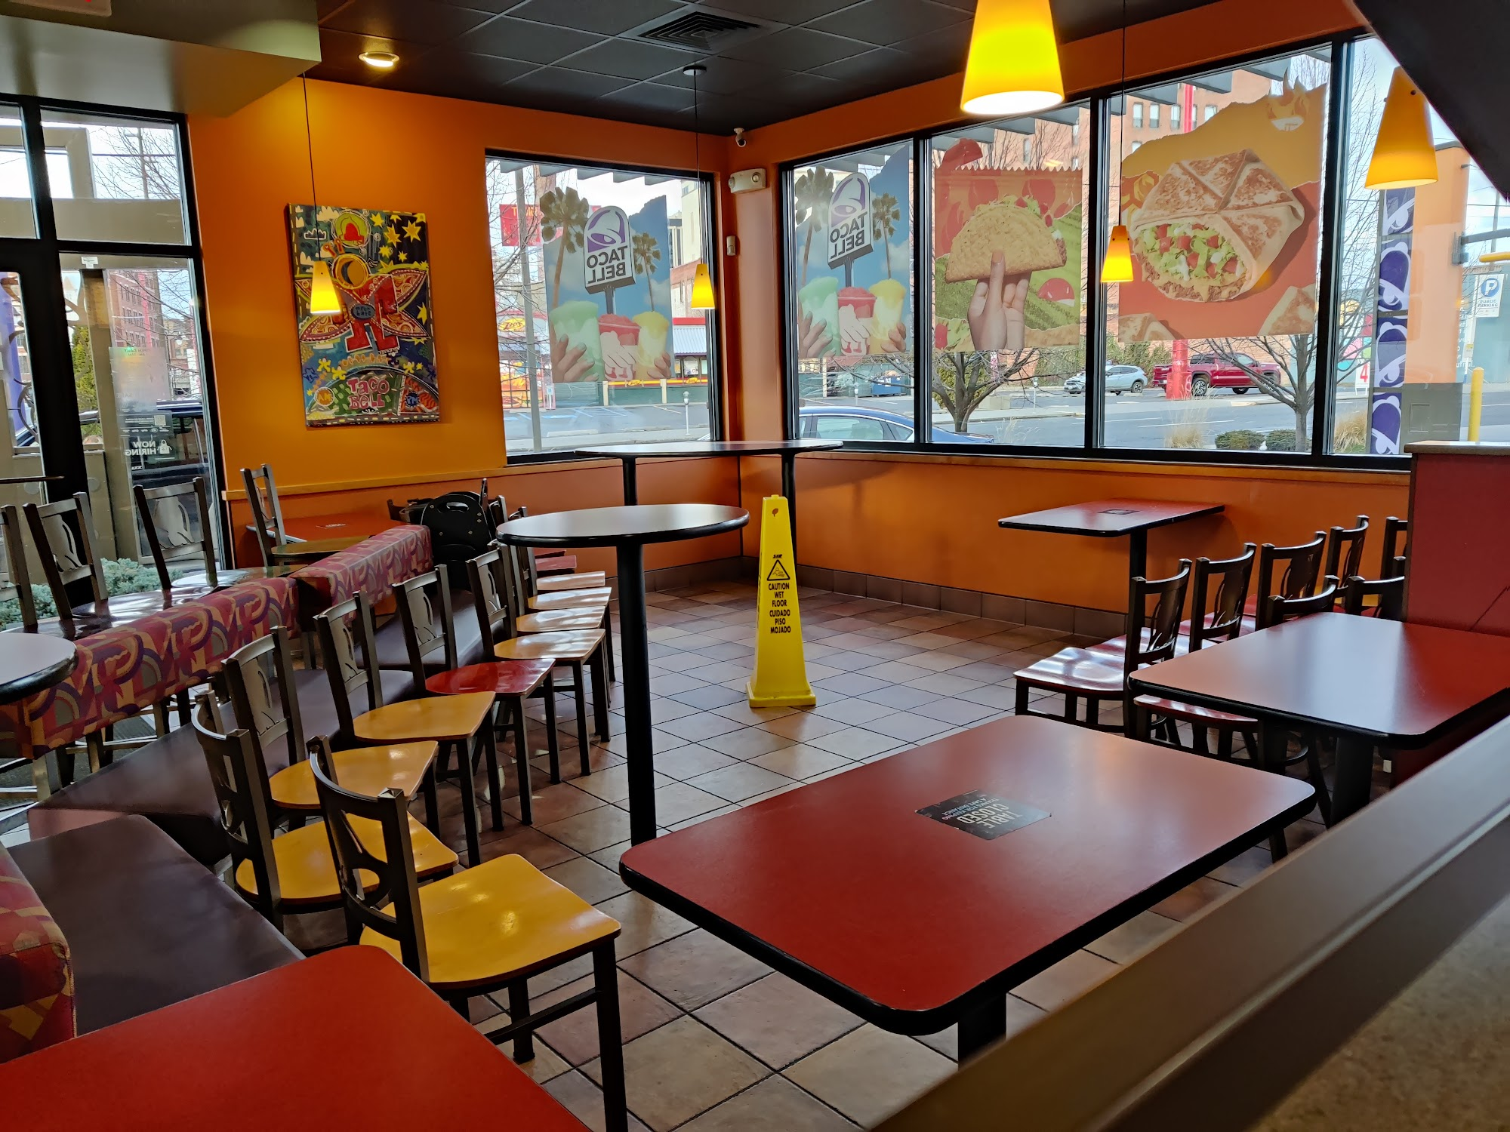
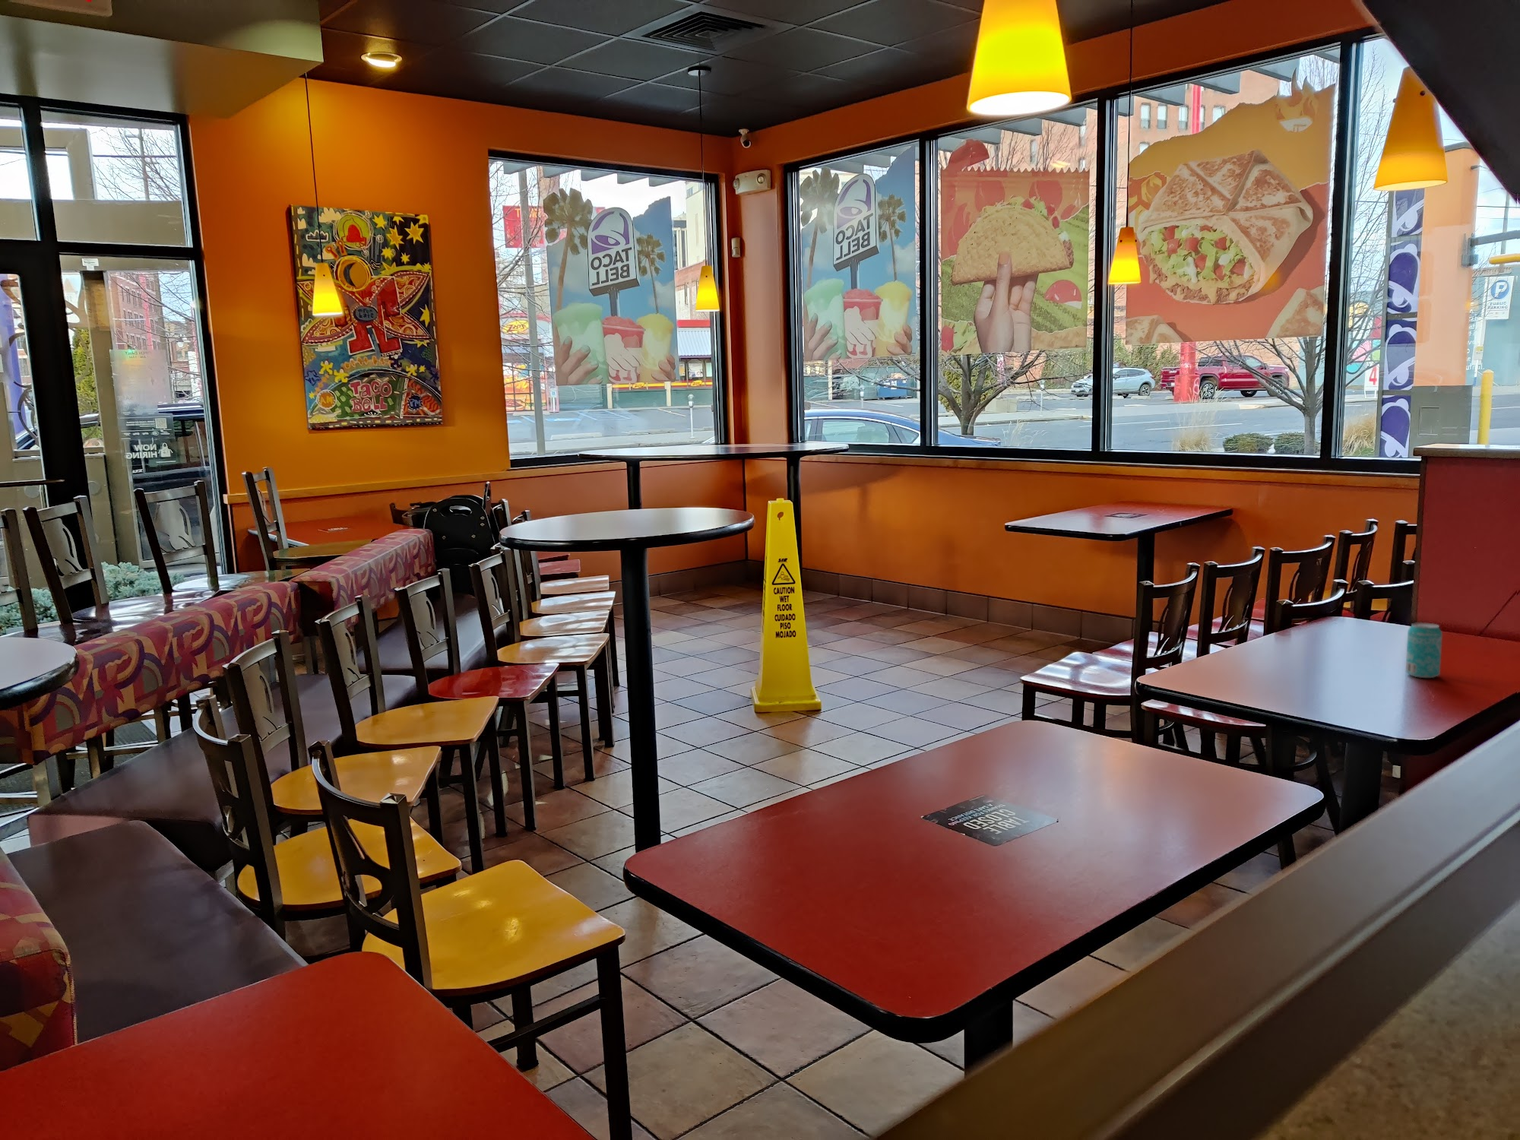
+ beverage can (1423, 650)
